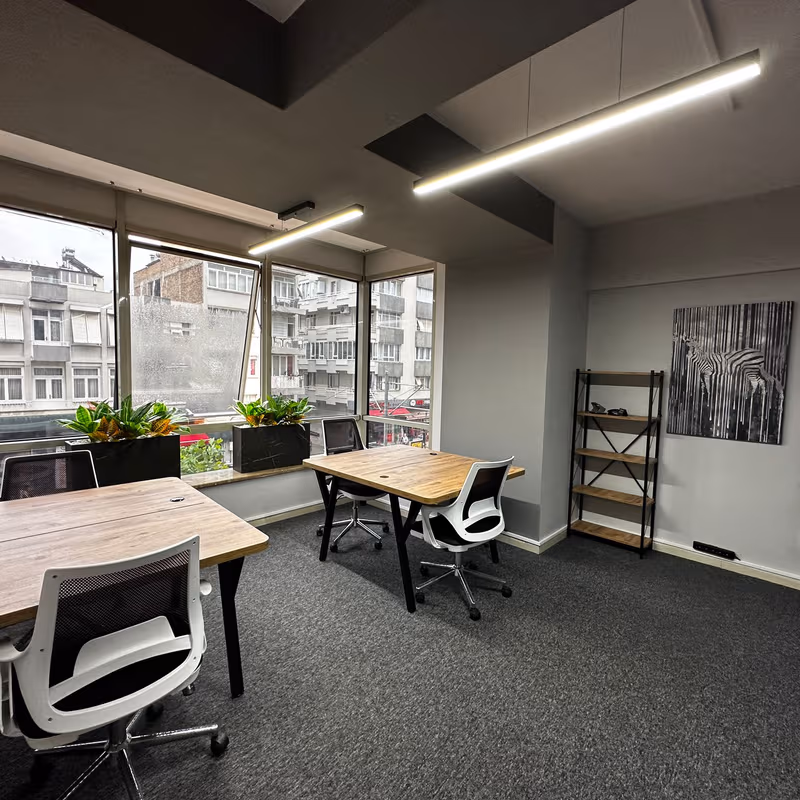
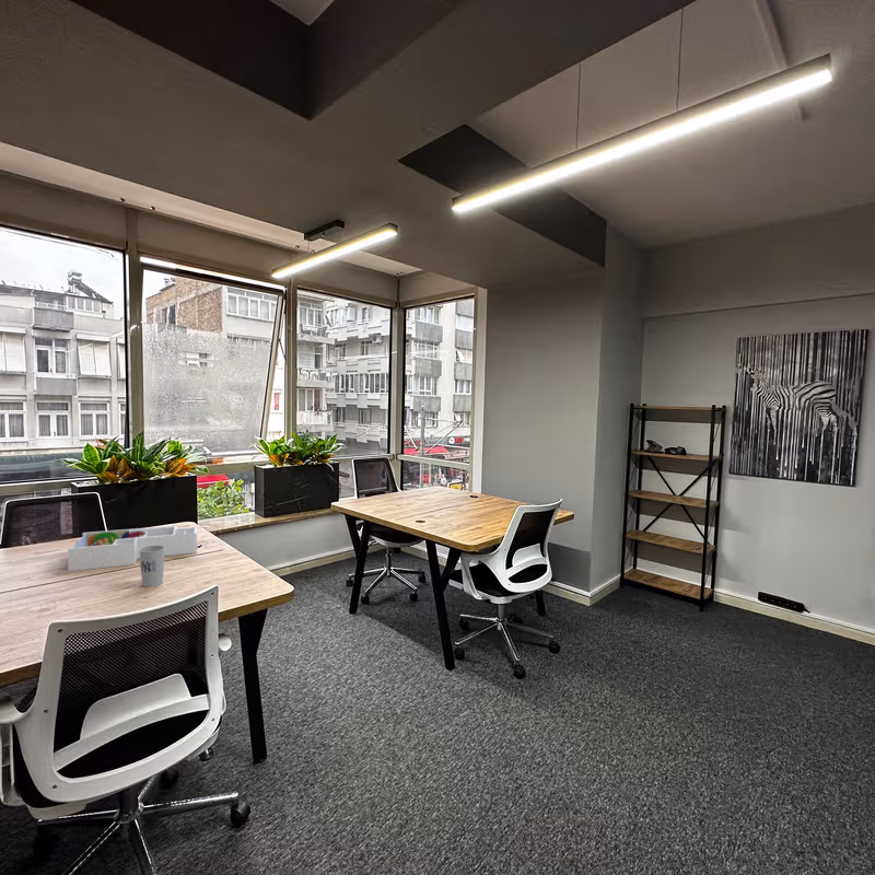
+ cup (152, 565)
+ desk organizer (139, 545)
